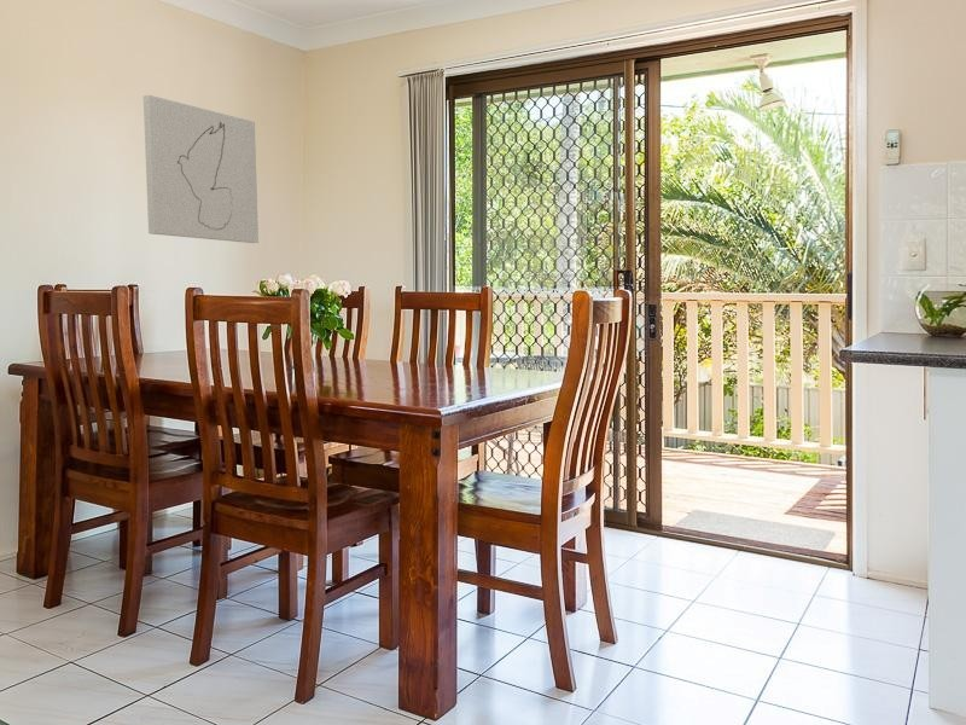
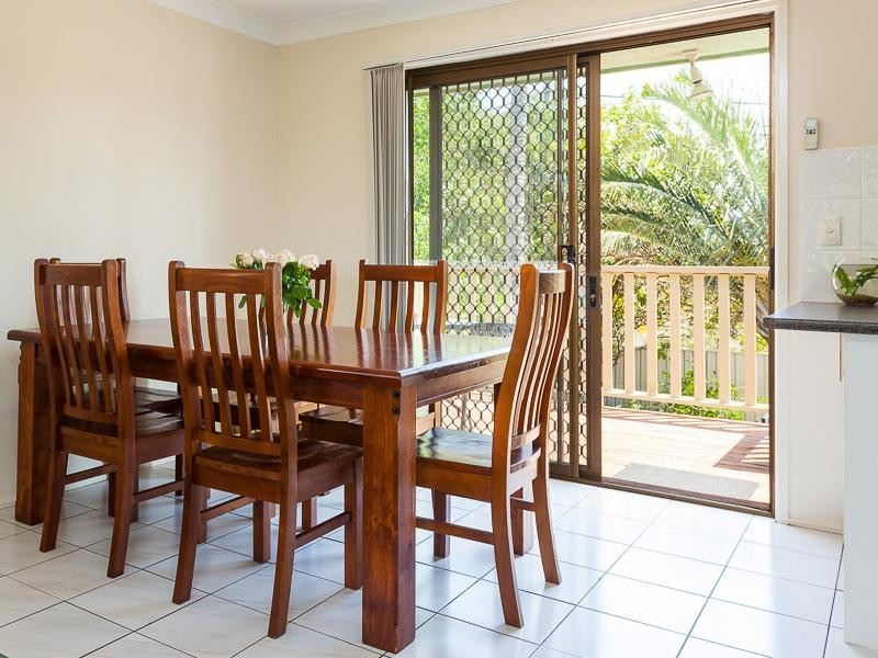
- wall art (204, 174)
